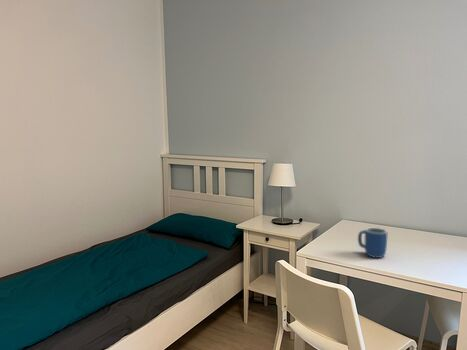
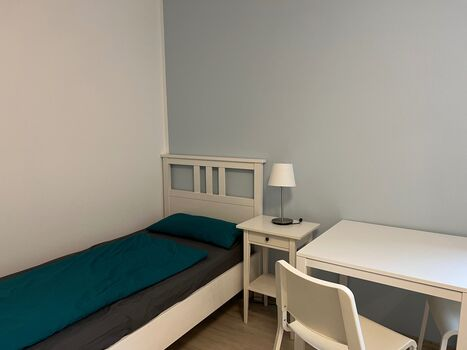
- mug (373, 242)
